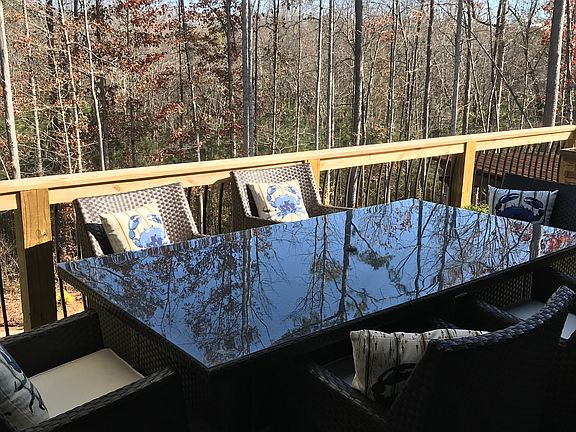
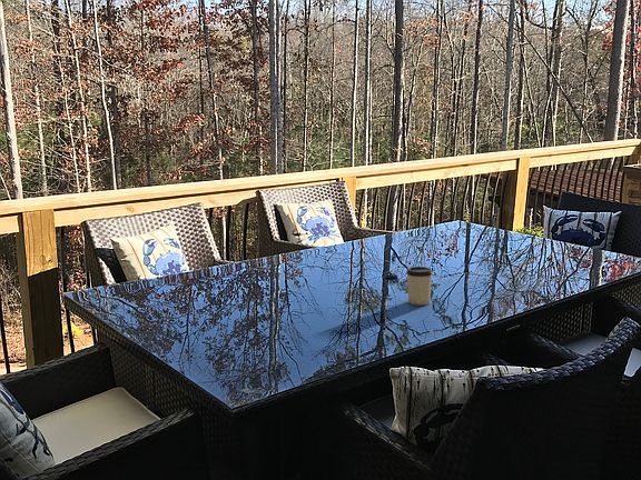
+ cup (418, 286)
